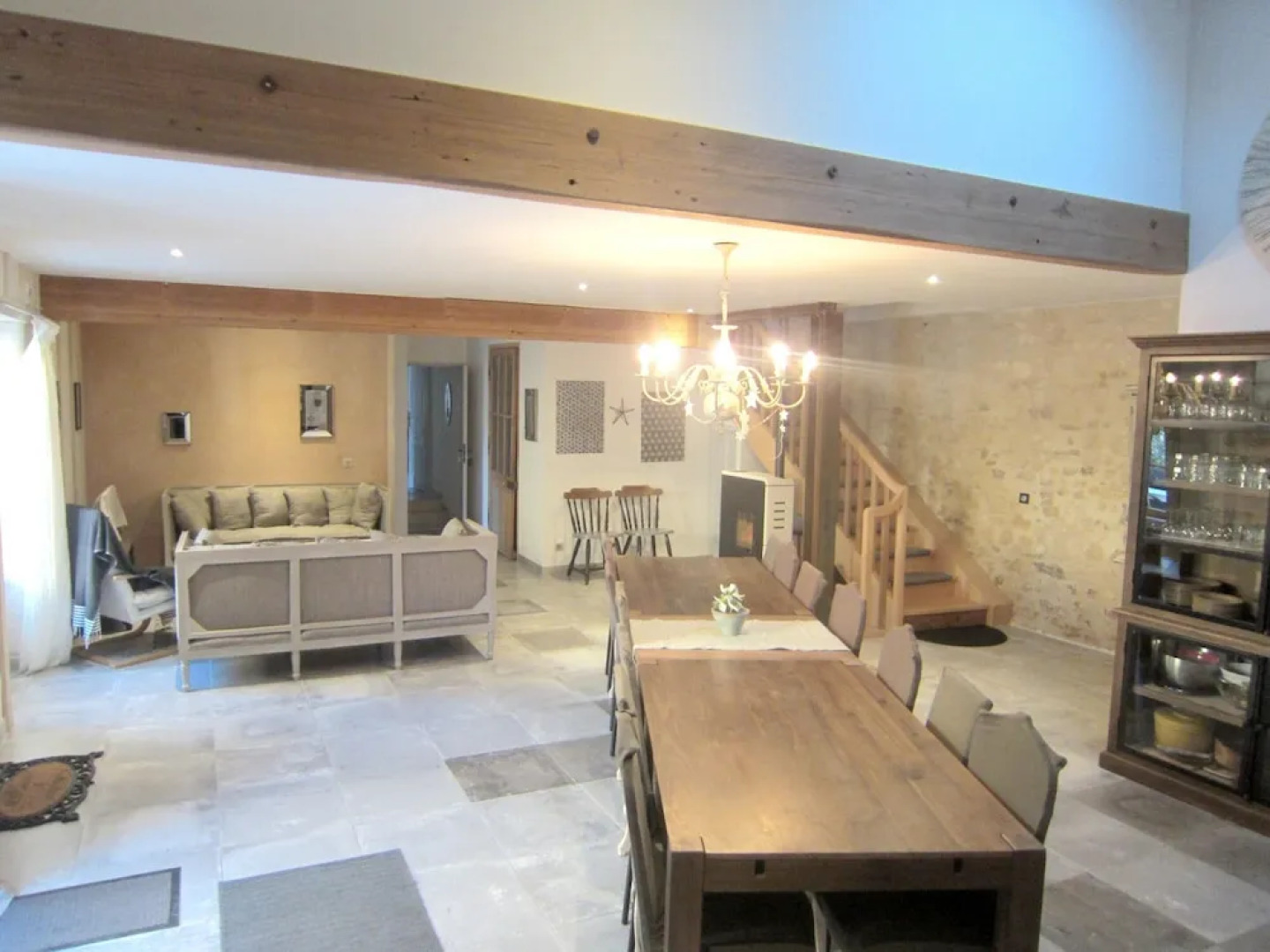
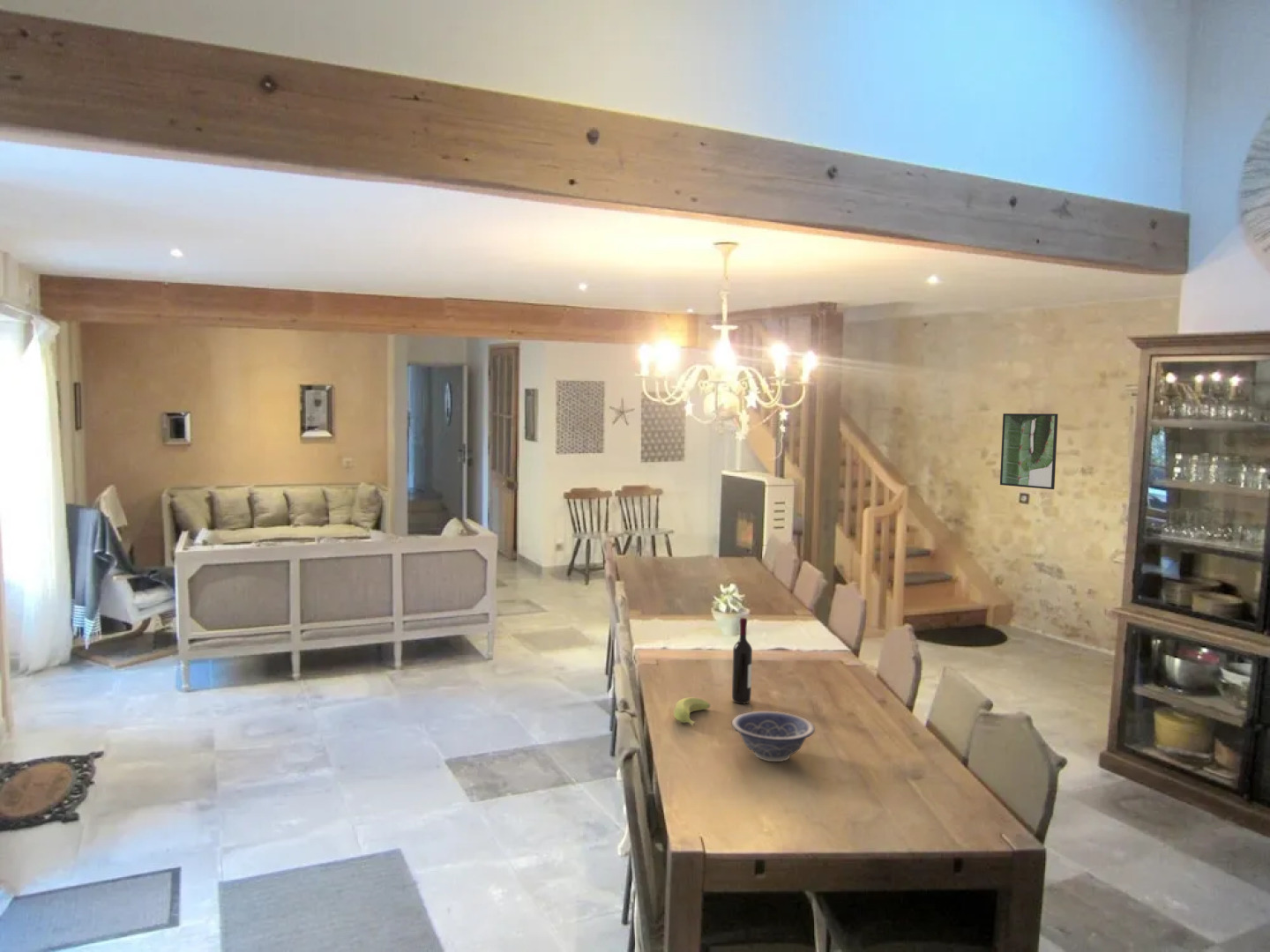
+ banana (693, 710)
+ wine bottle (742, 659)
+ decorative bowl (773, 740)
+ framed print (1027, 450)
